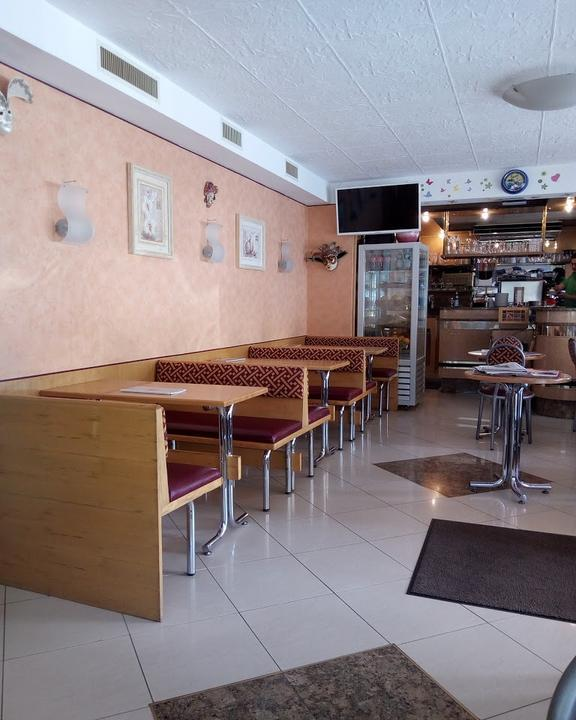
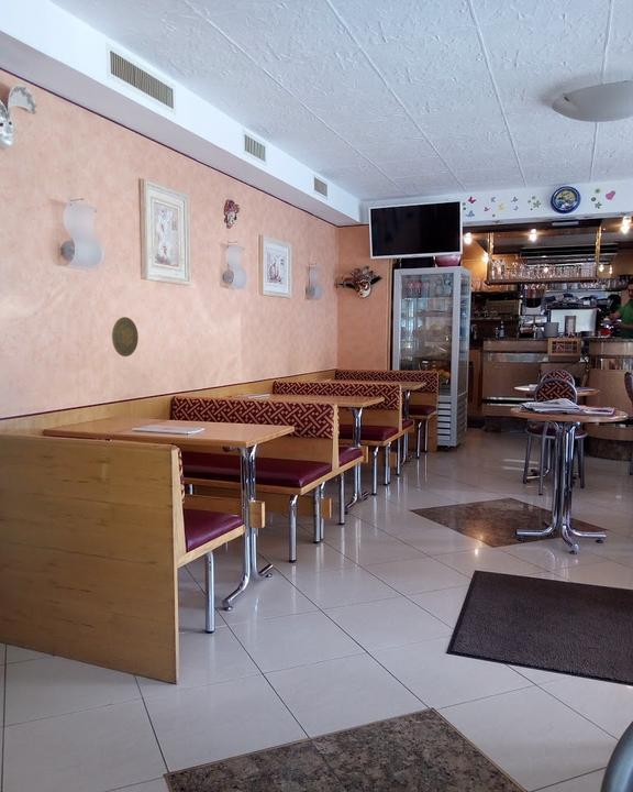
+ decorative plate (126, 337)
